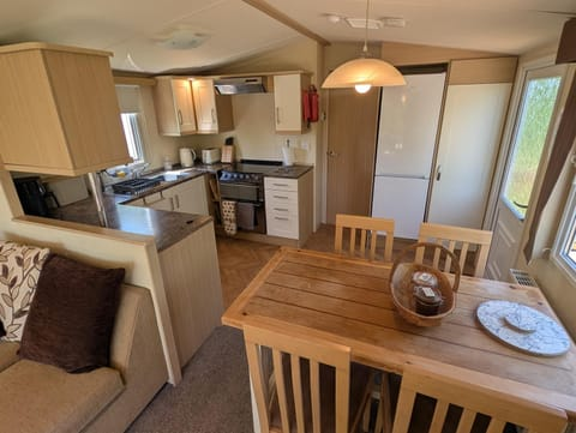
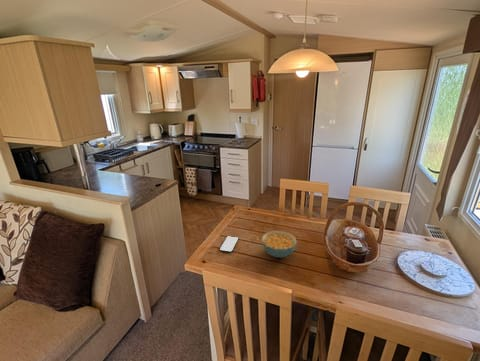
+ smartphone (229, 243)
+ cereal bowl (278, 246)
